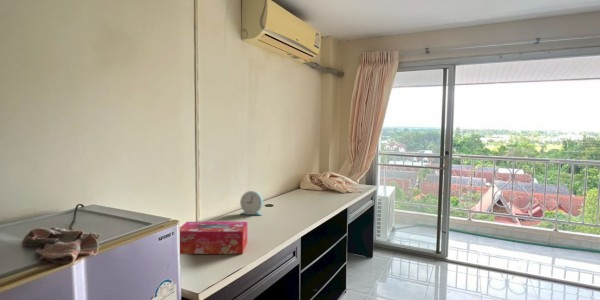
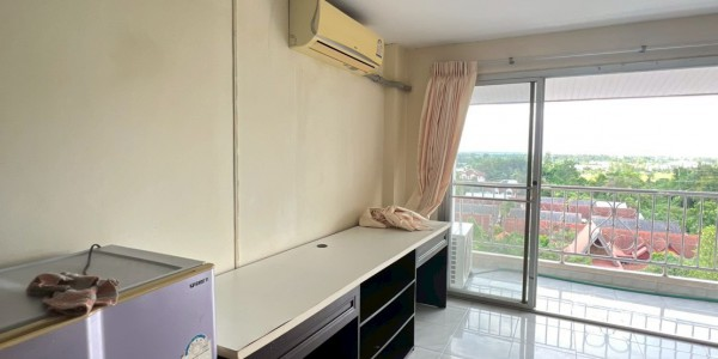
- alarm clock (252, 202)
- tissue box (213, 236)
